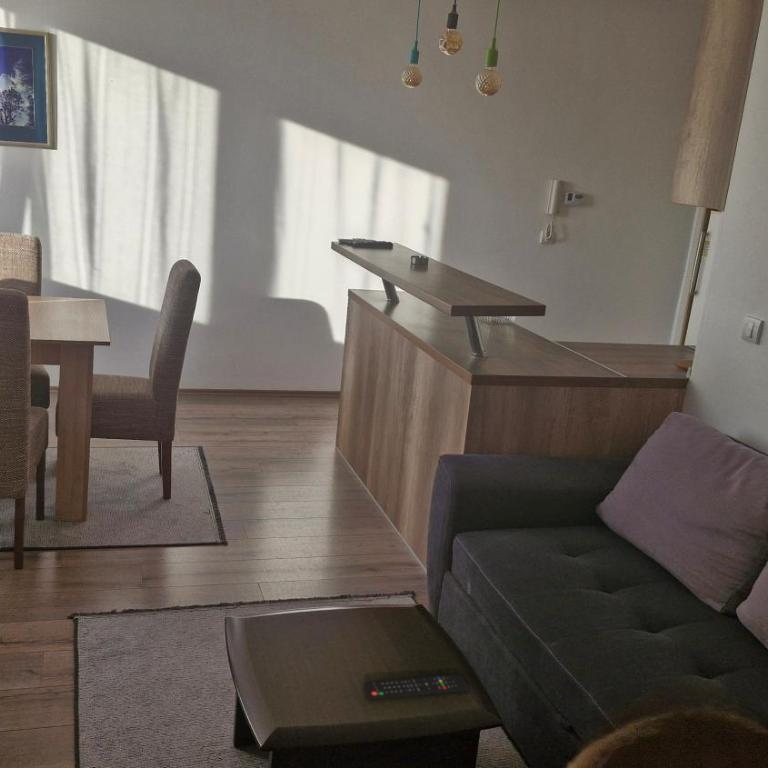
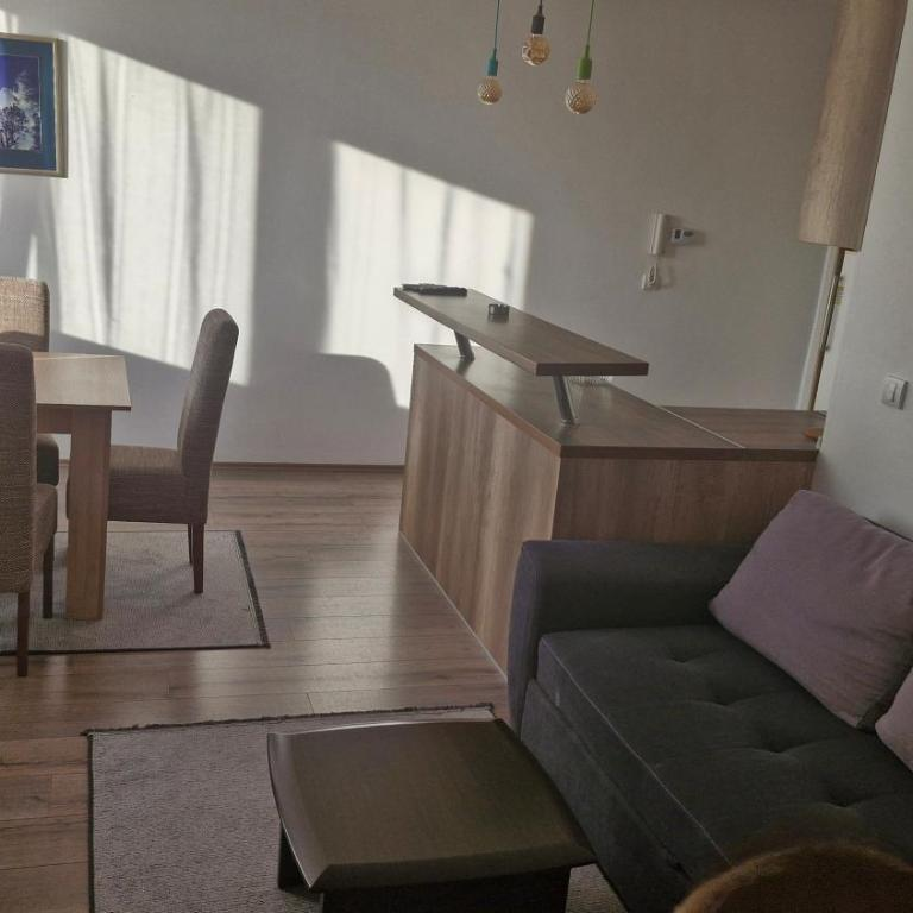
- remote control (416, 687)
